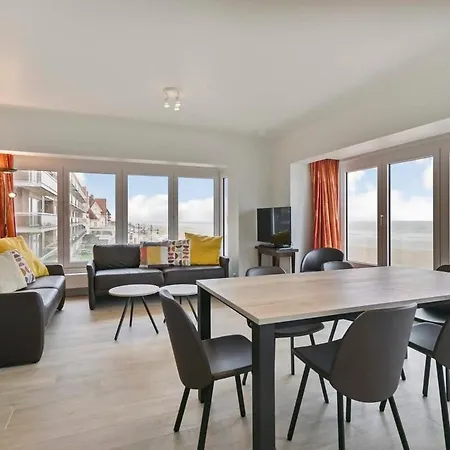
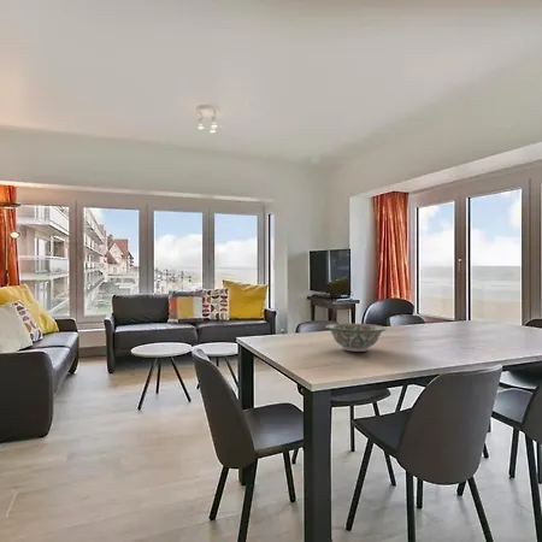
+ decorative bowl (355, 337)
